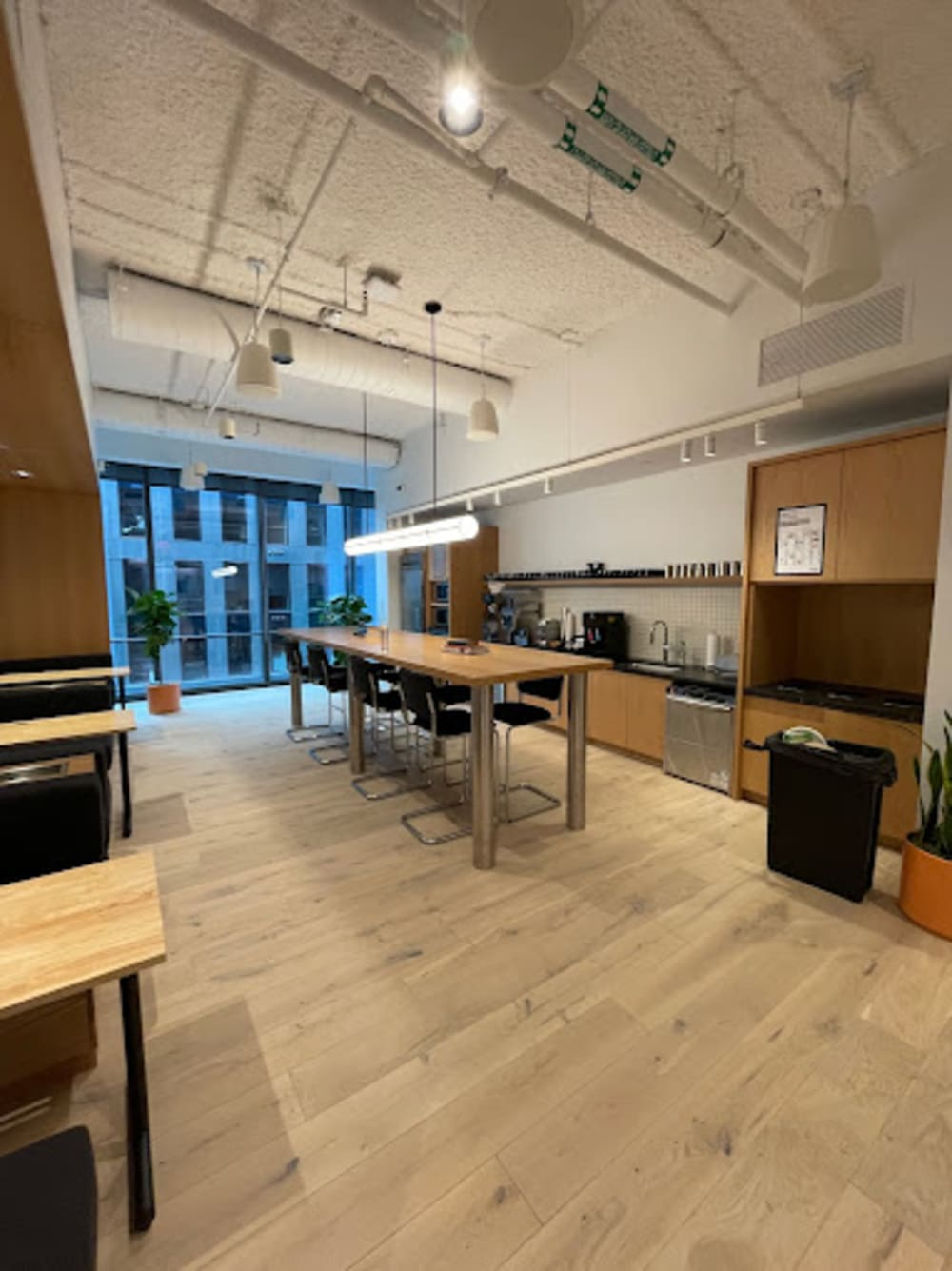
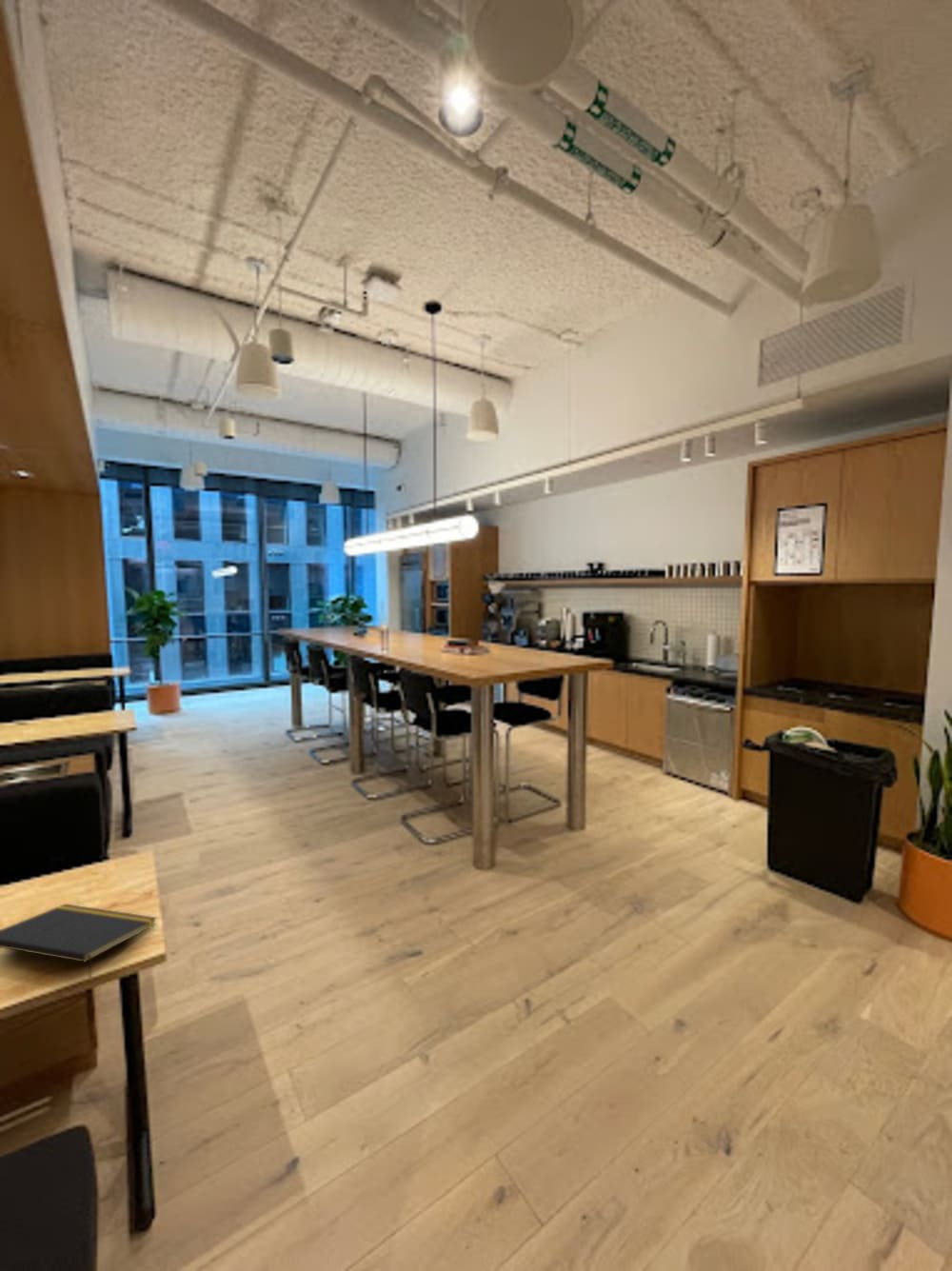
+ notepad (73, 930)
